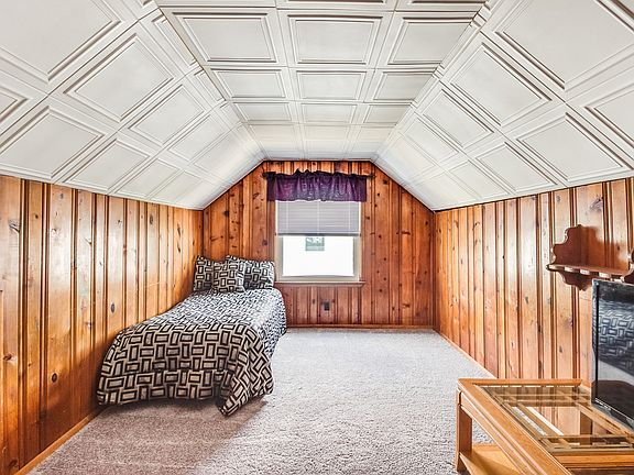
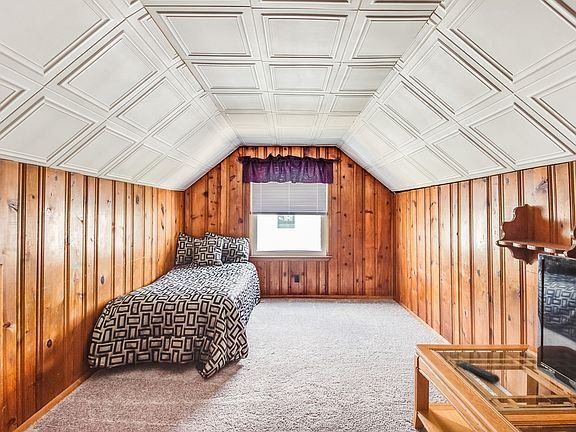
+ remote control (476, 370)
